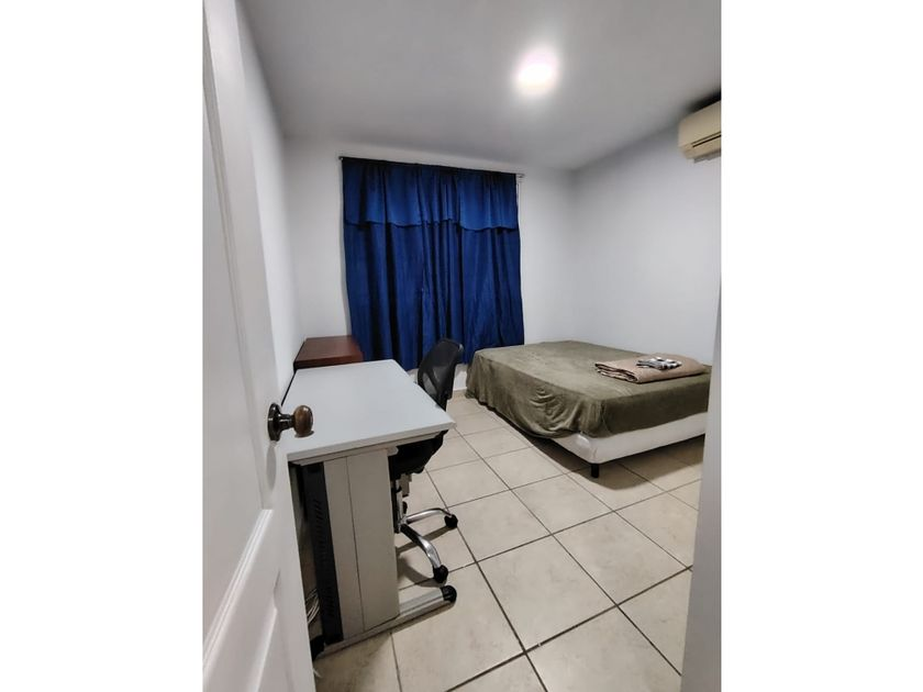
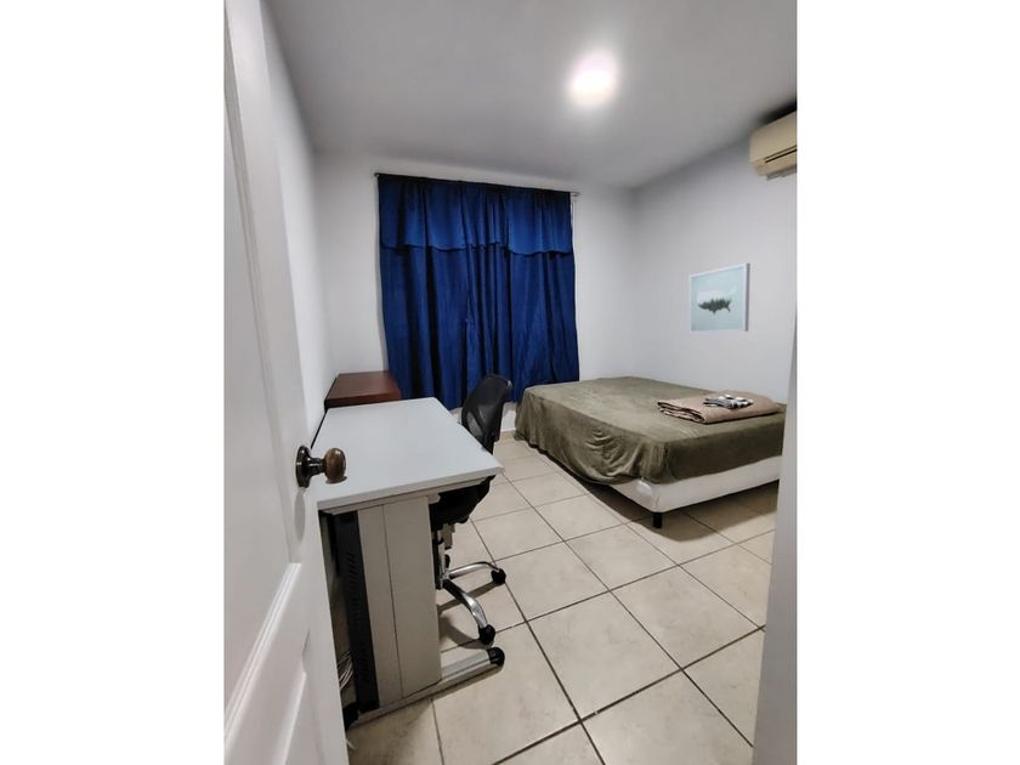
+ wall art (716, 301)
